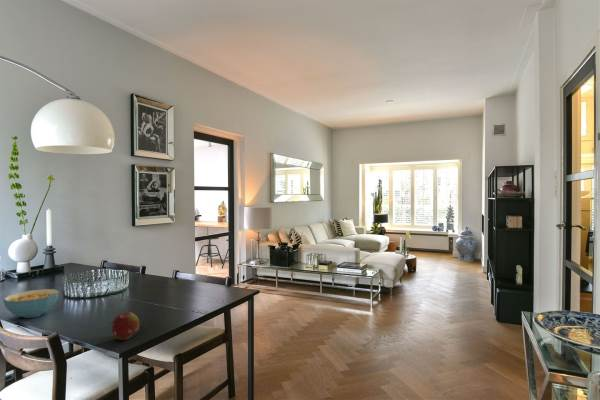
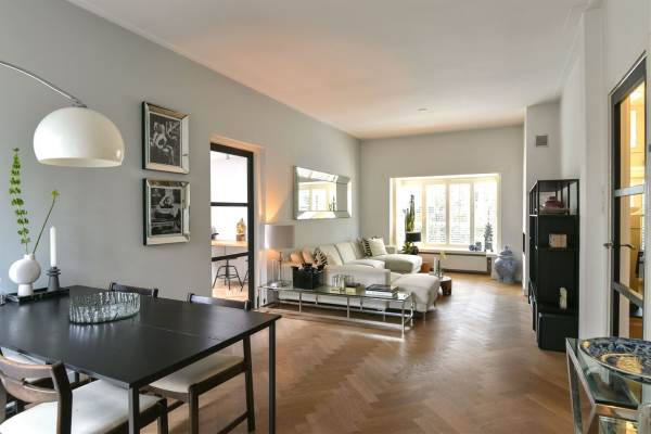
- fruit (127, 325)
- cereal bowl (32, 305)
